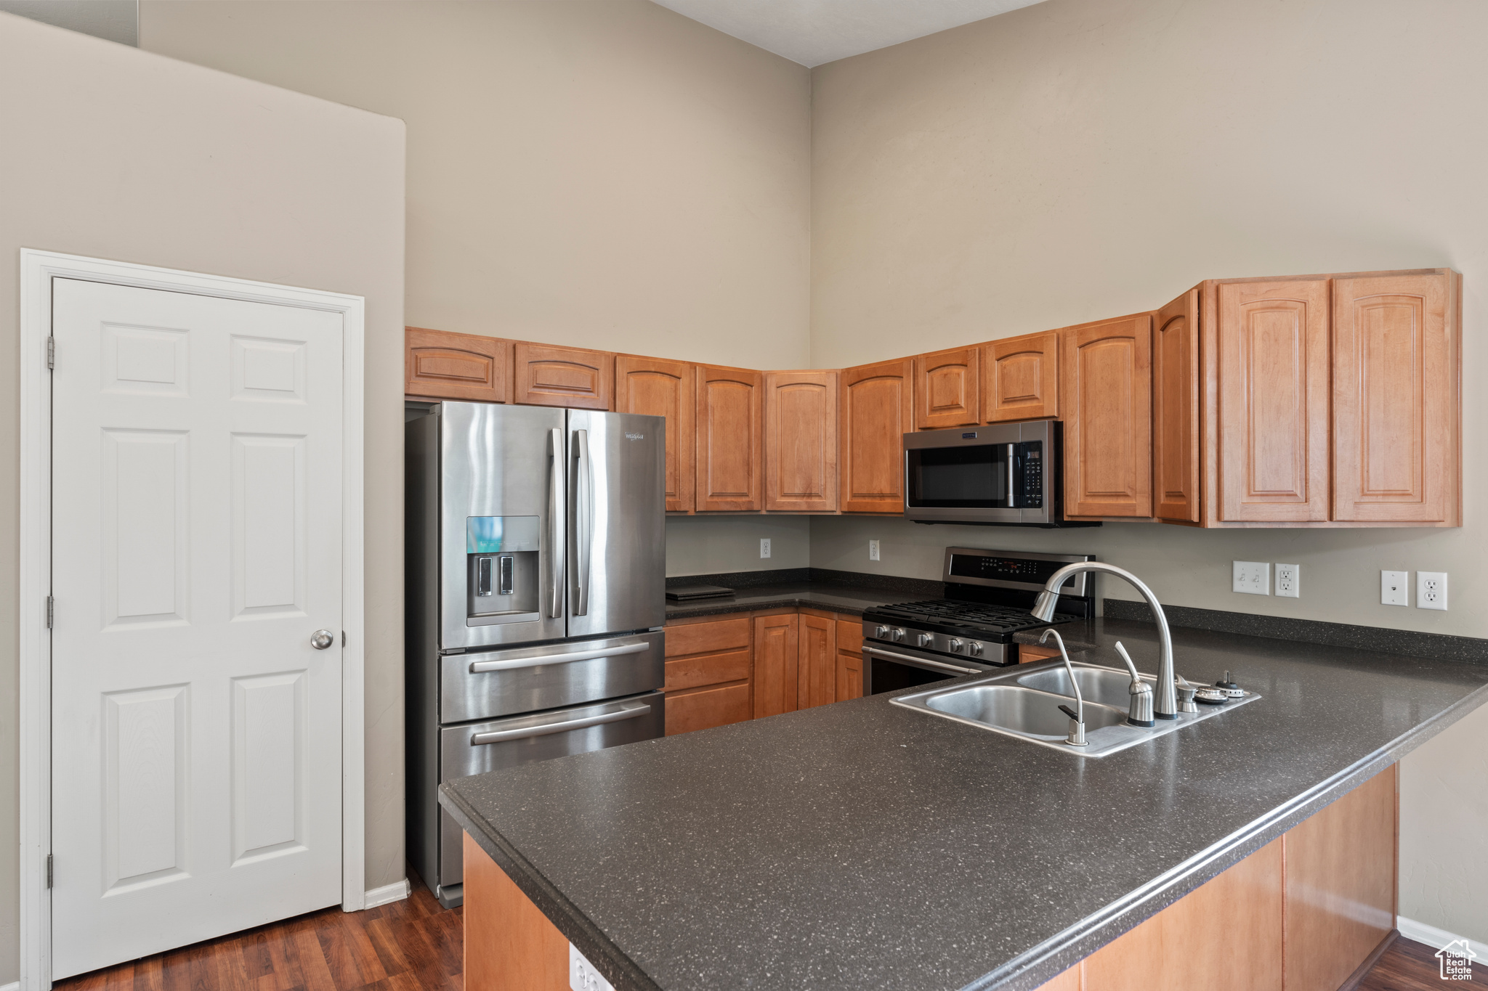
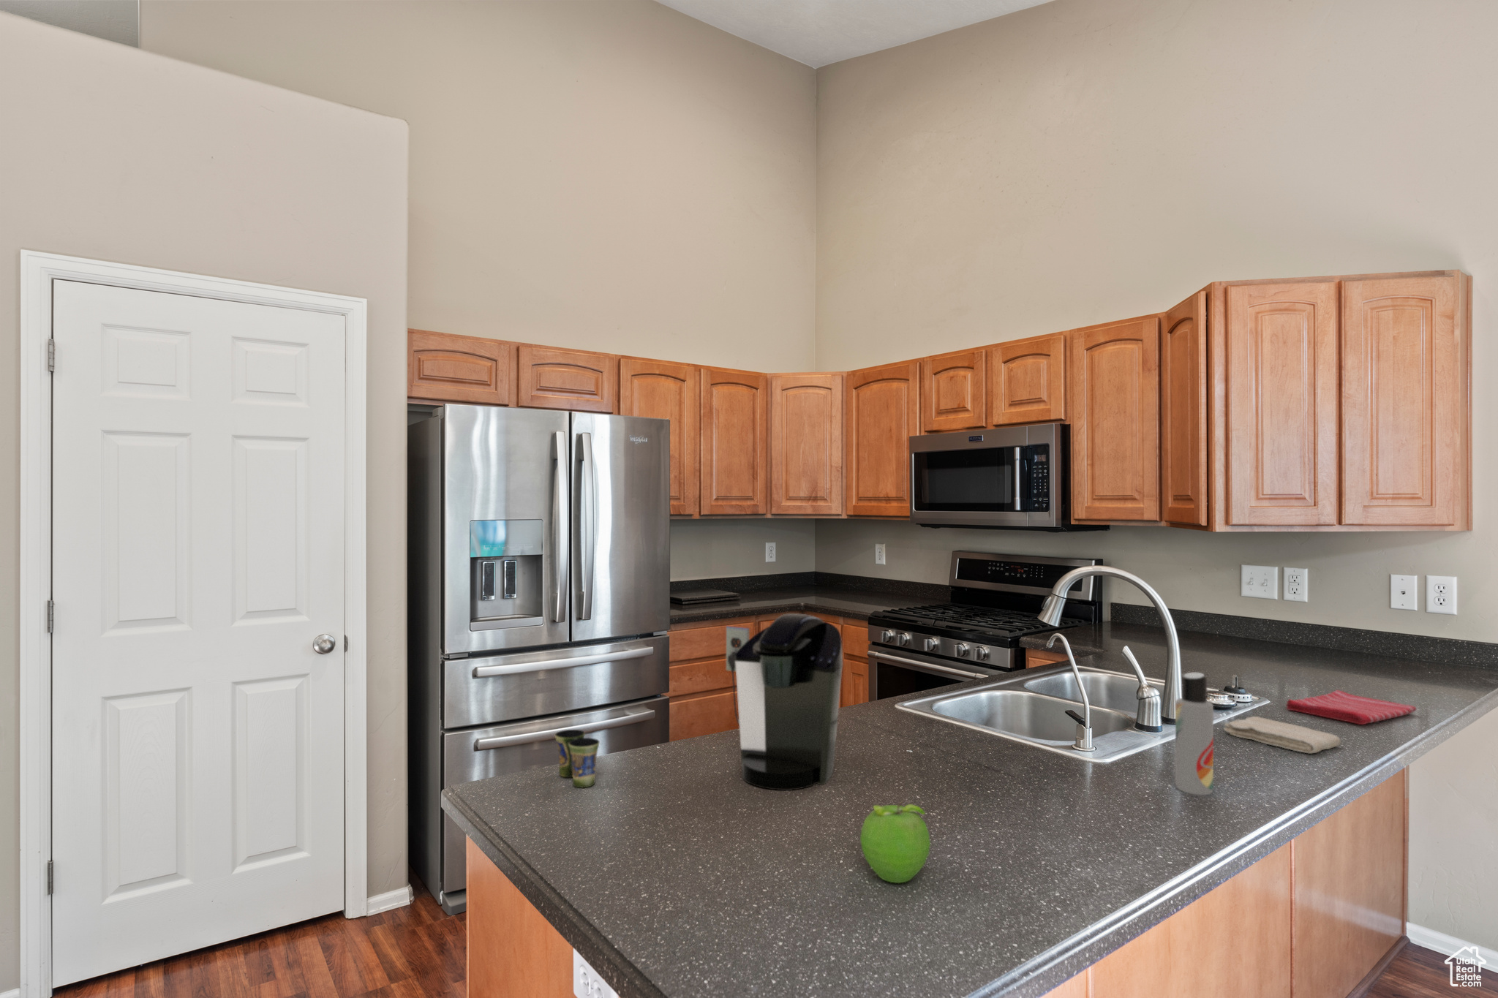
+ fruit (894, 839)
+ lotion bottle (1194, 731)
+ cup (577, 759)
+ dish towel (1350, 706)
+ coffee maker (765, 688)
+ washcloth (1280, 733)
